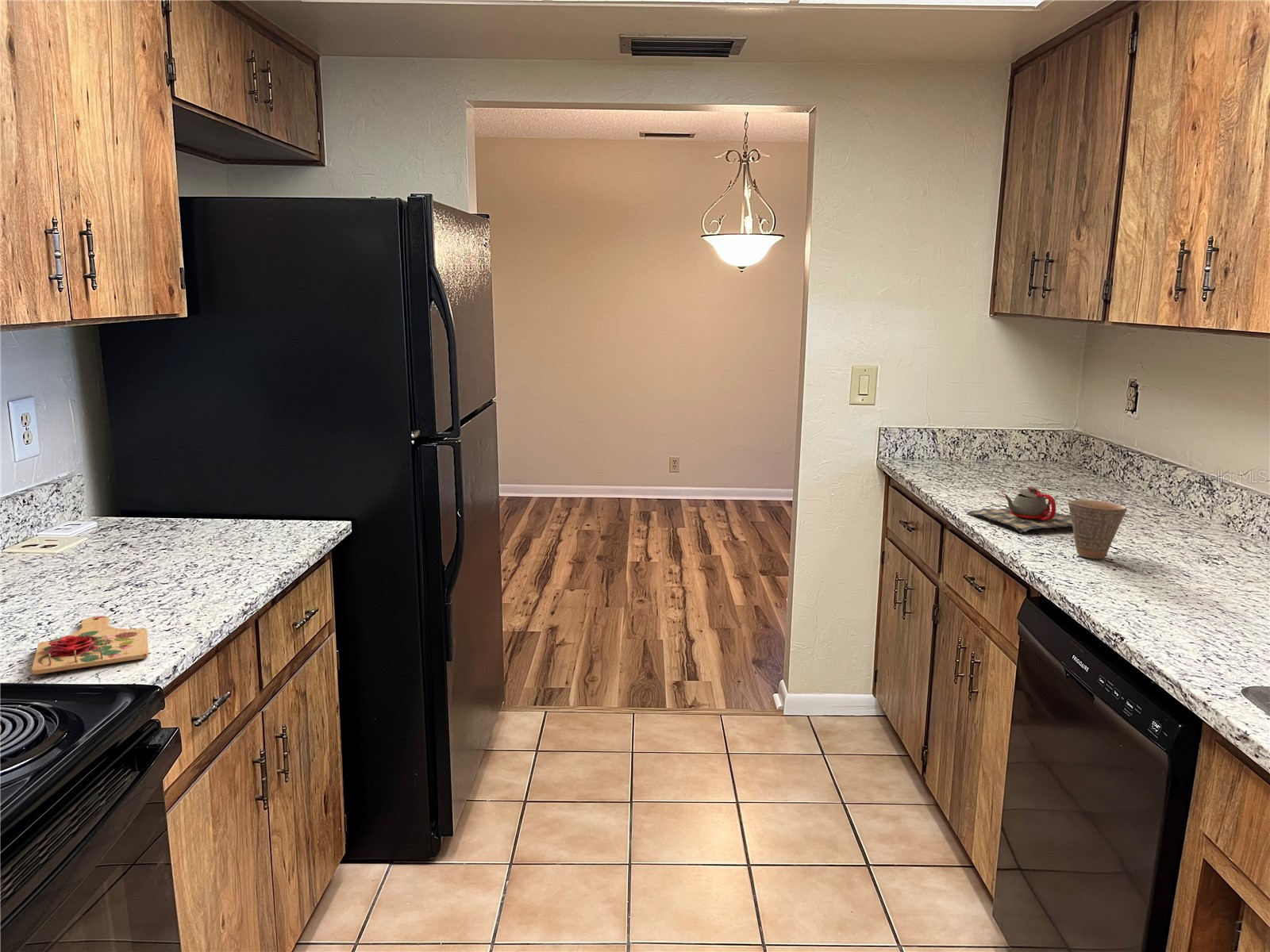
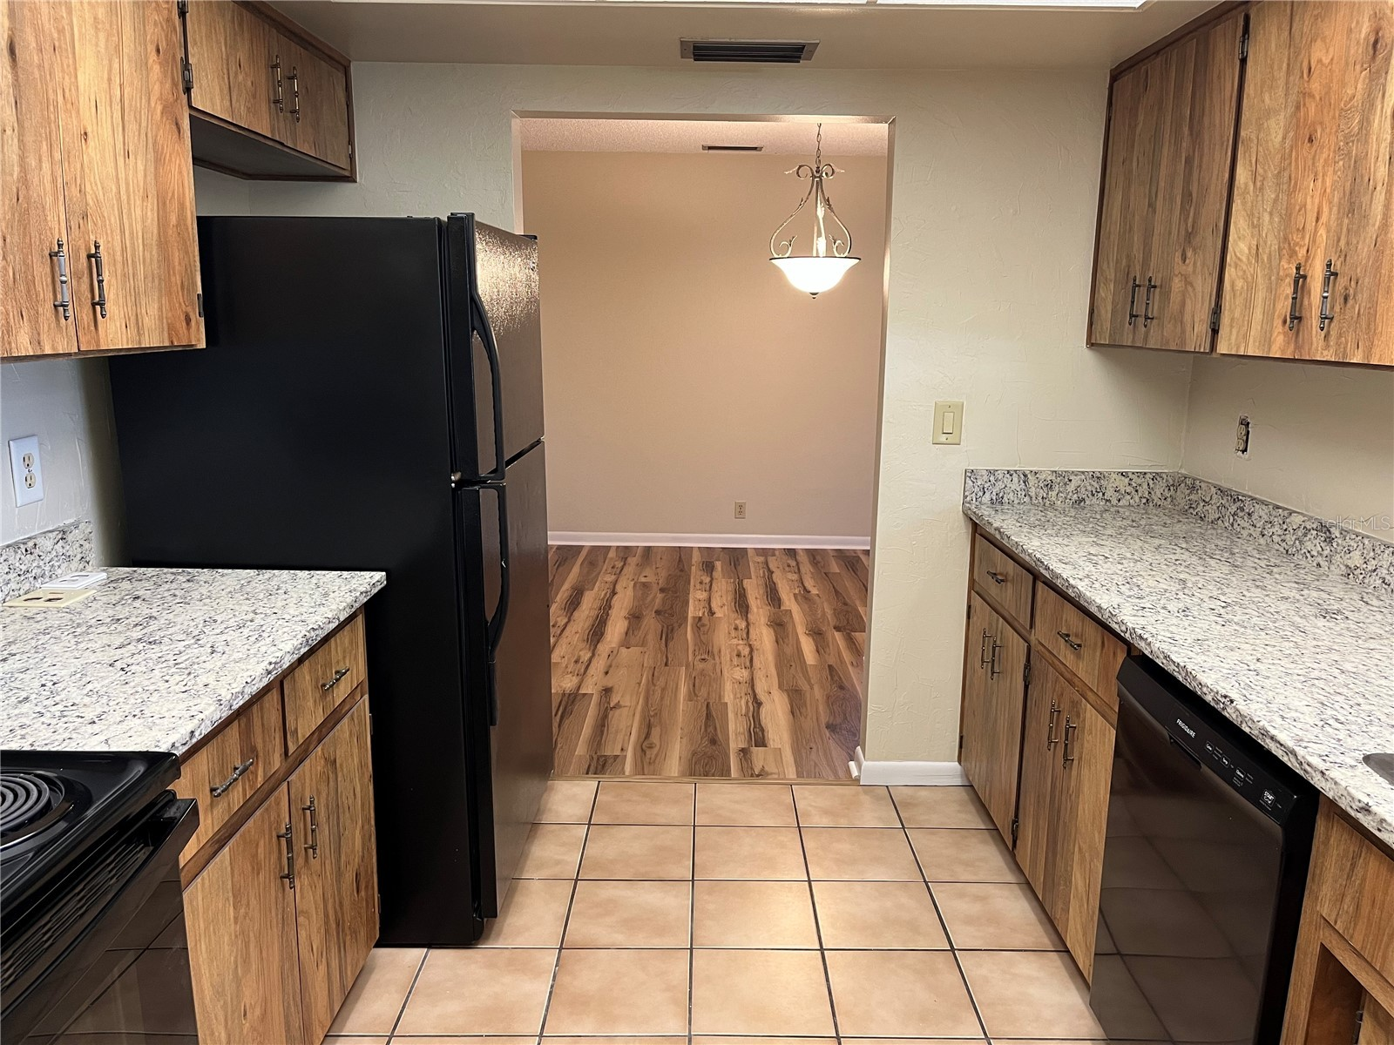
- cup (1095, 529)
- cutting board (93, 634)
- teapot (1029, 504)
